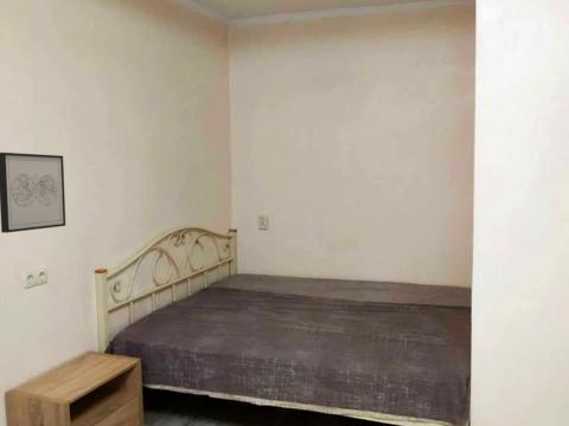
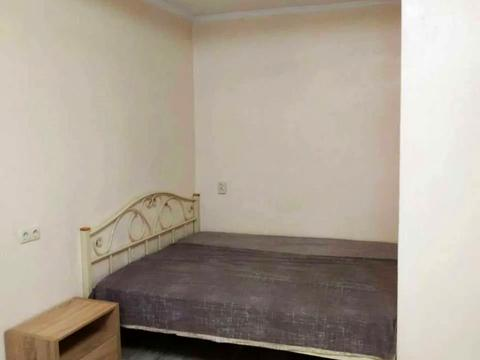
- wall art (33, 192)
